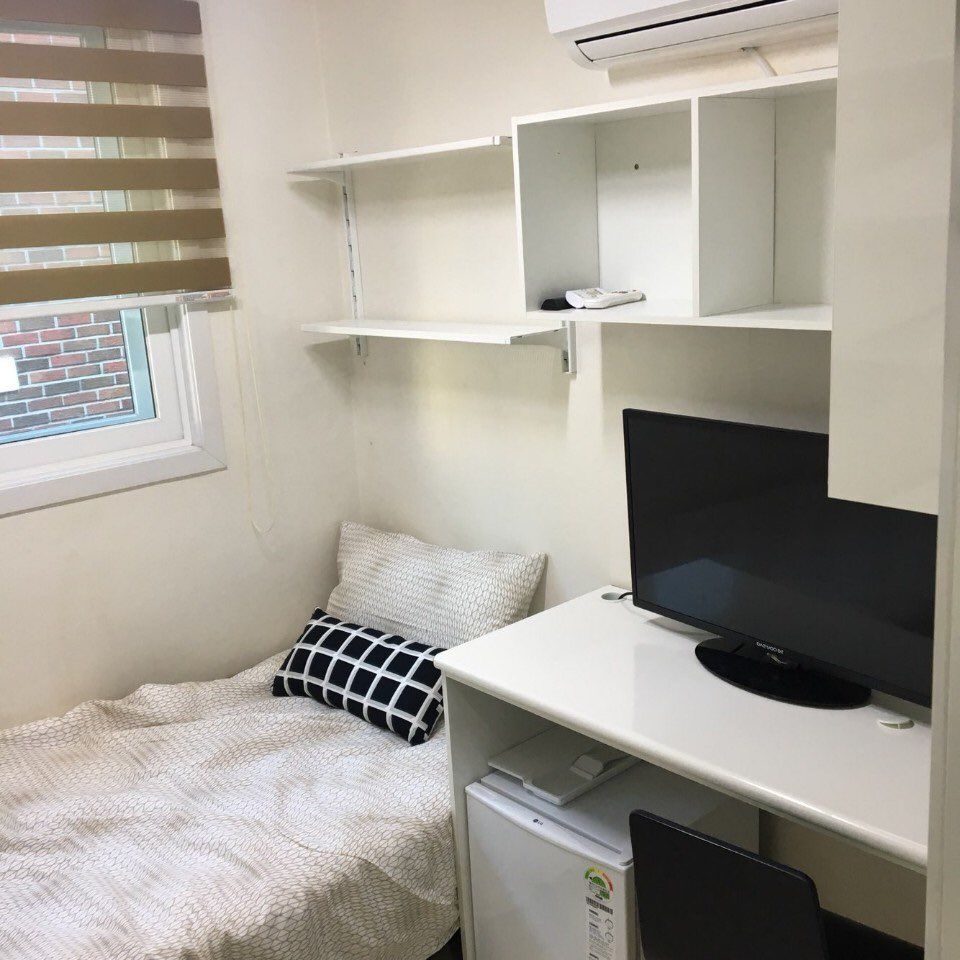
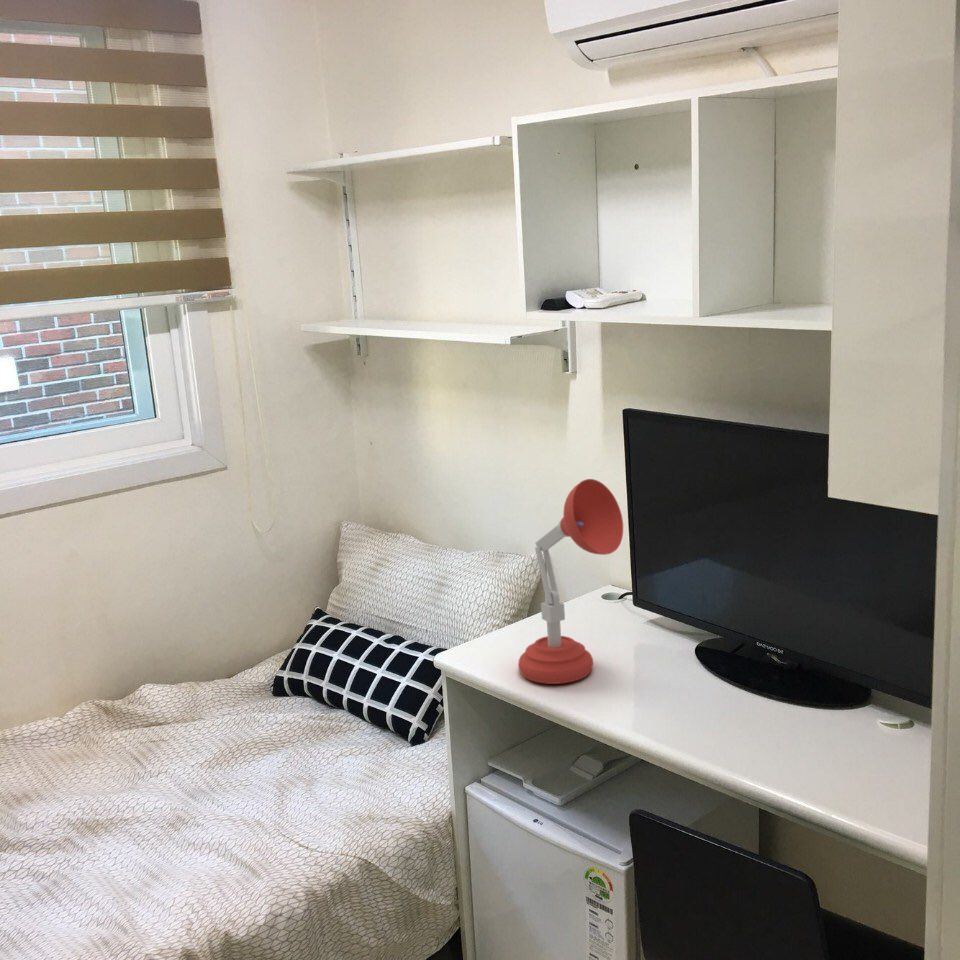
+ desk lamp (555, 581)
